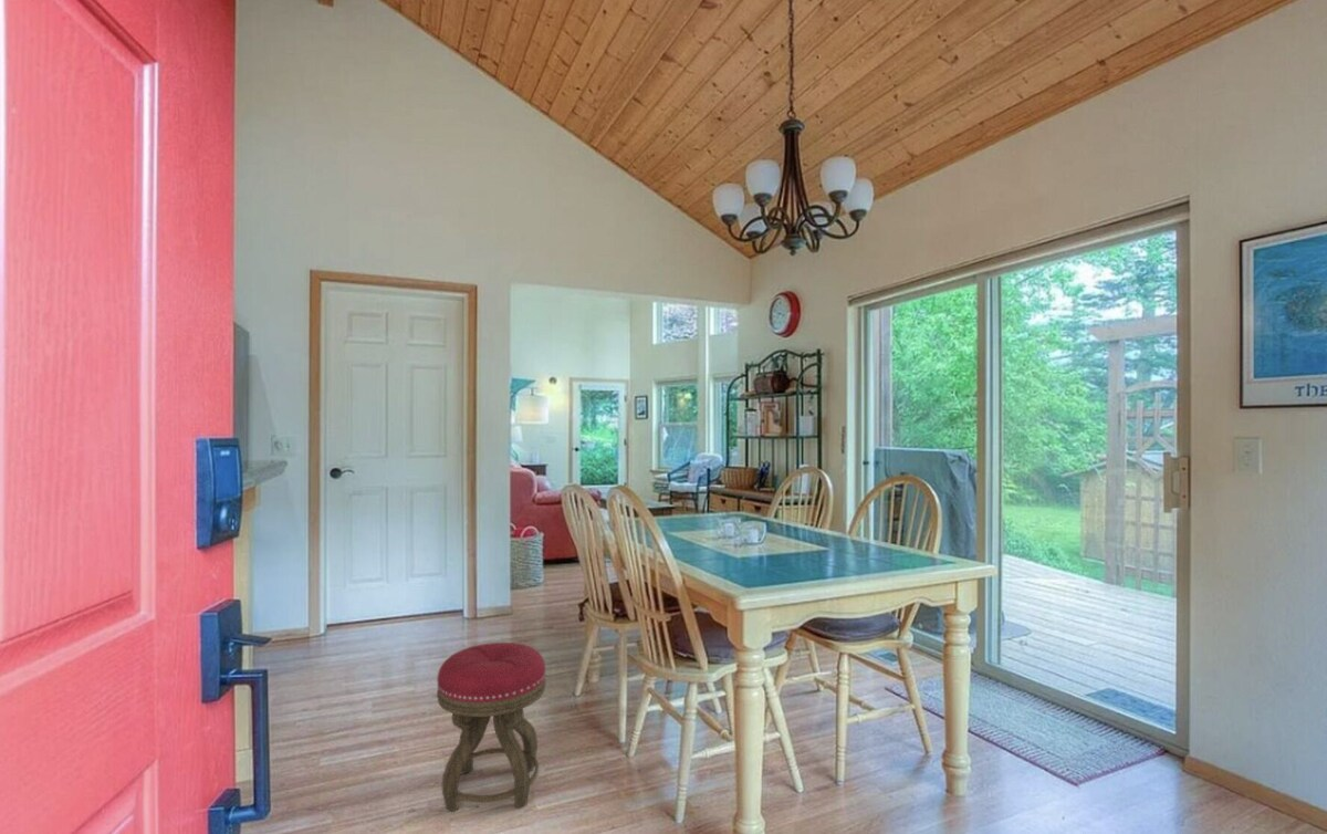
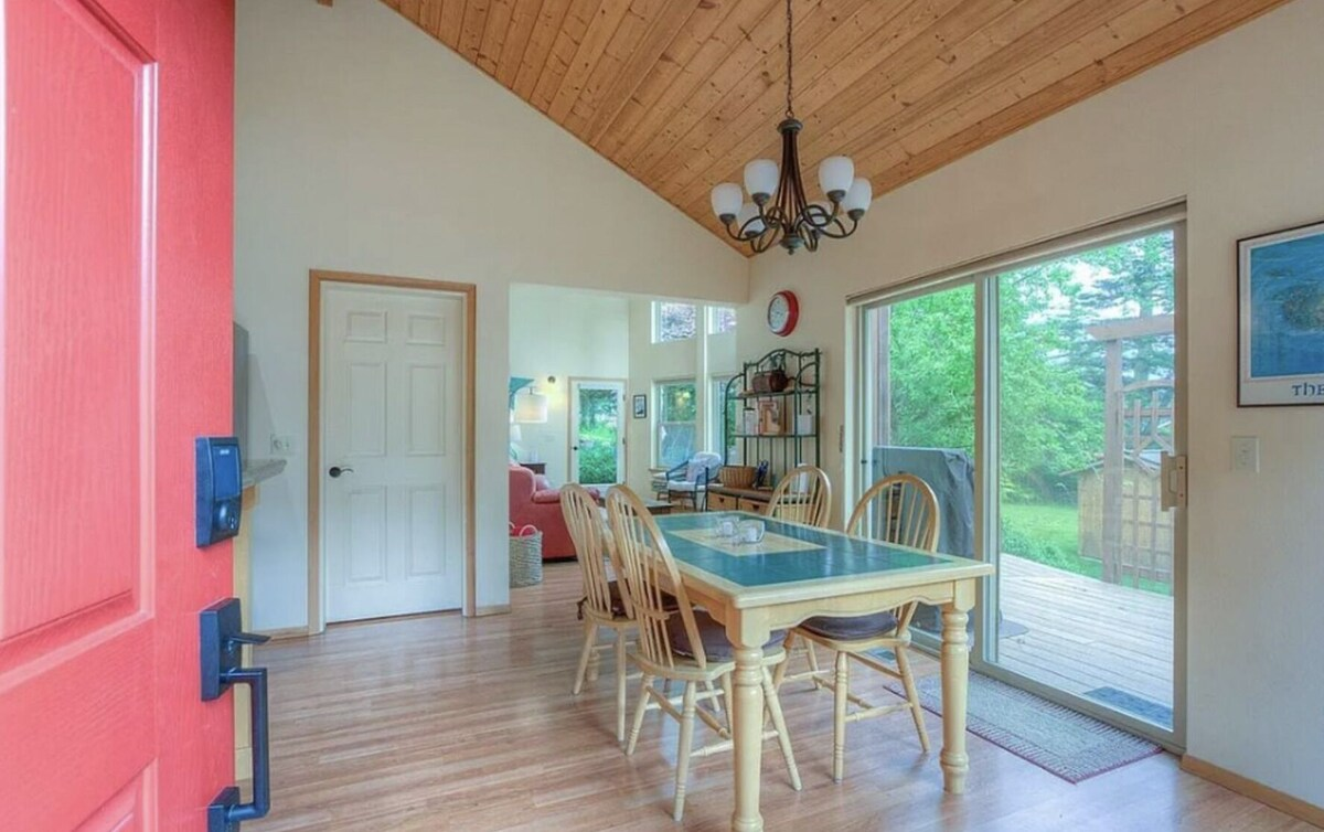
- stool (493, 720)
